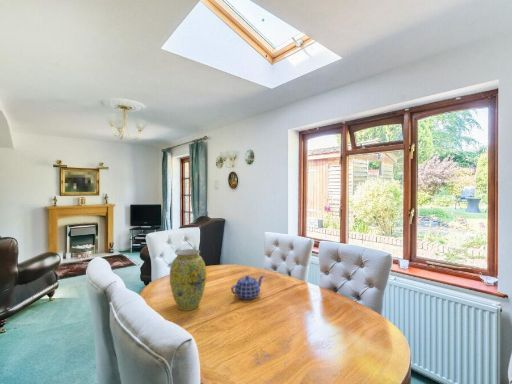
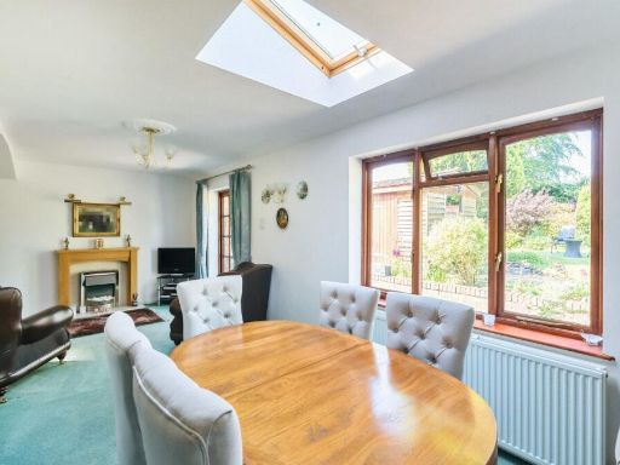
- vase (188, 279)
- teapot (248, 285)
